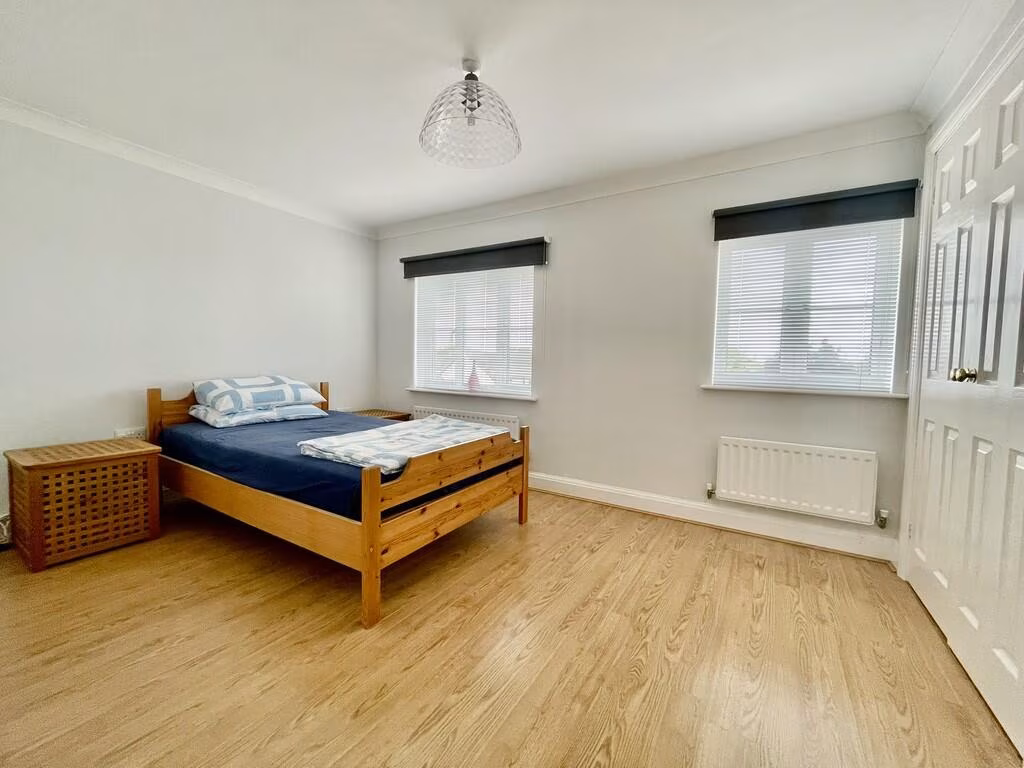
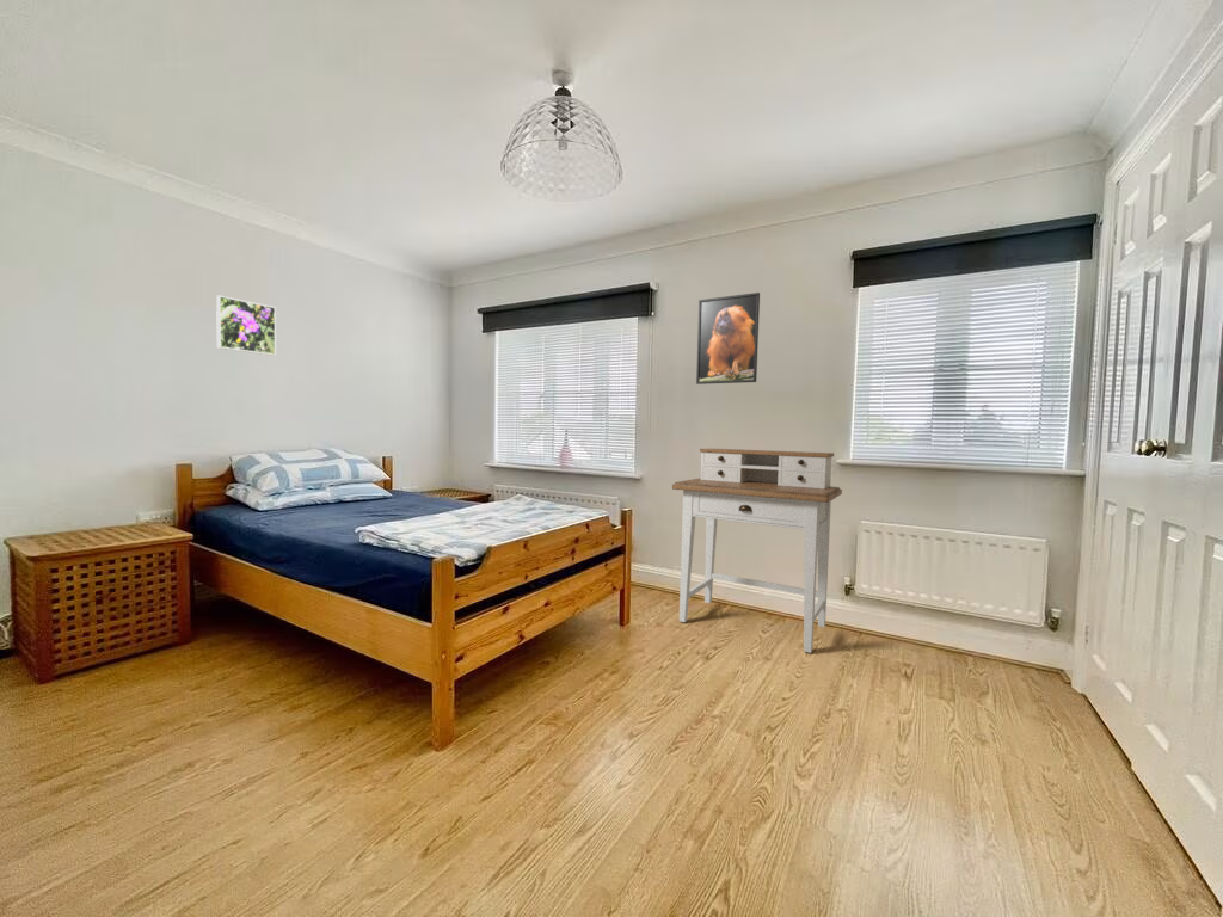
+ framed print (247, 326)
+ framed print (726, 339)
+ desk (754, 523)
